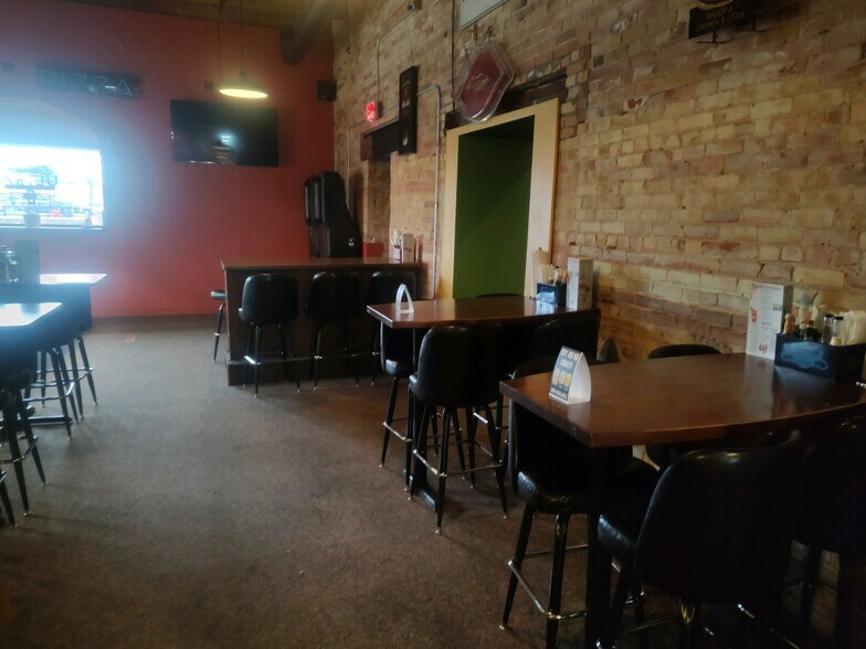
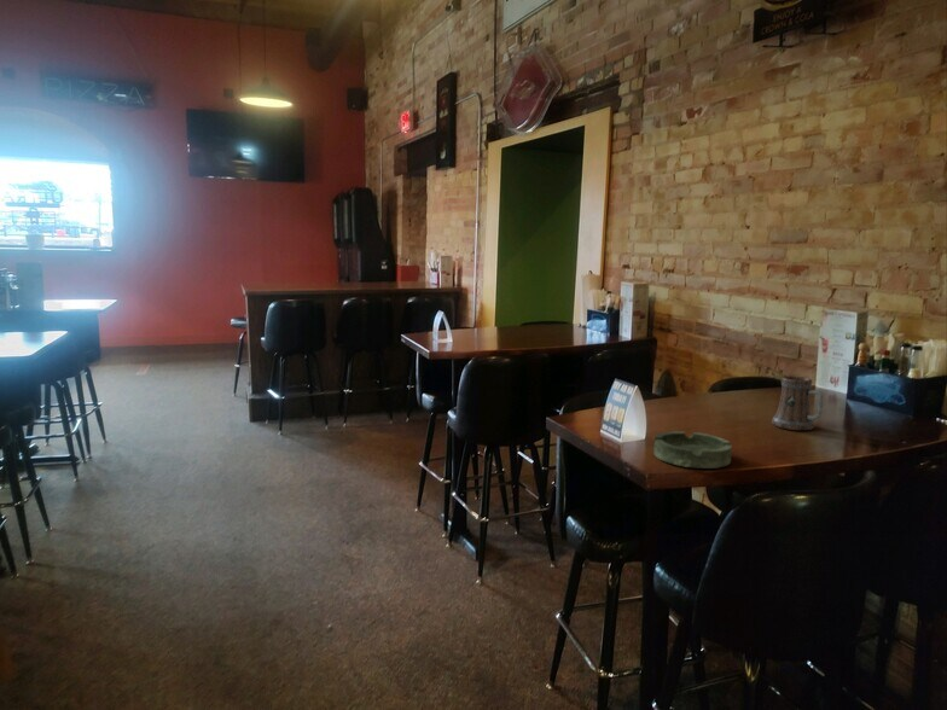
+ beer mug (798, 402)
+ ashtray (692, 448)
